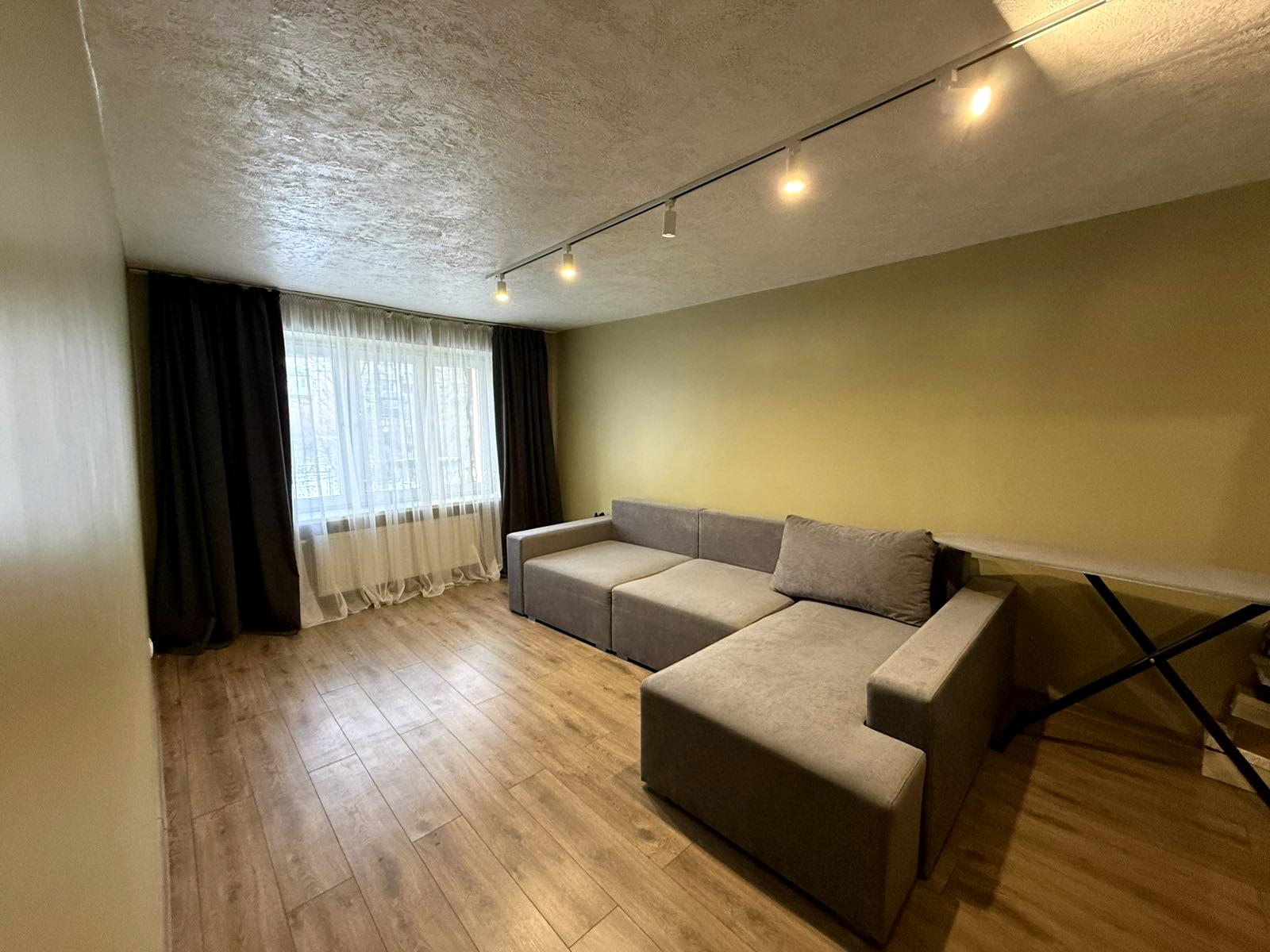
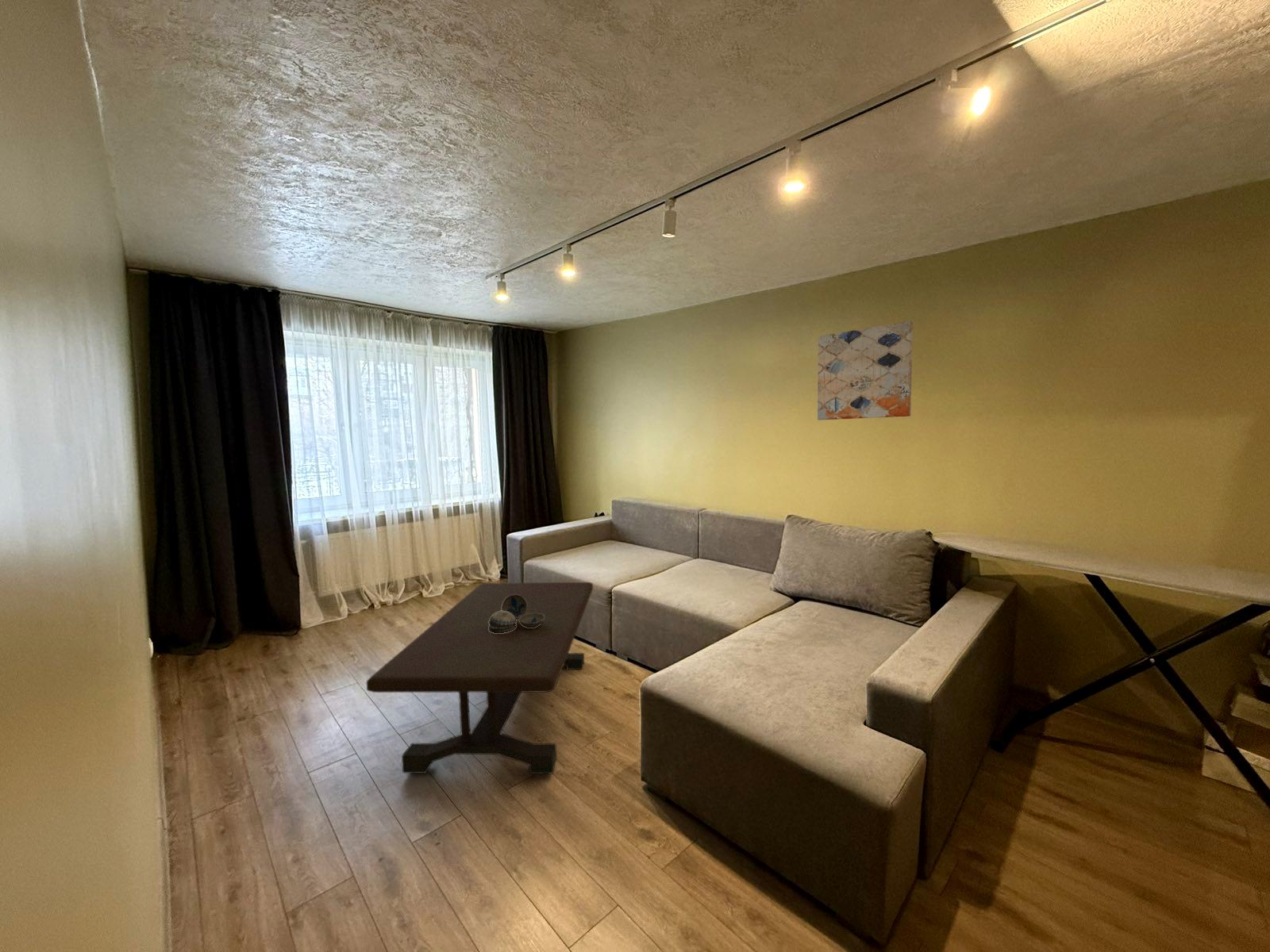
+ coffee table (509, 664)
+ decorative bowl (514, 612)
+ wall art (862, 374)
